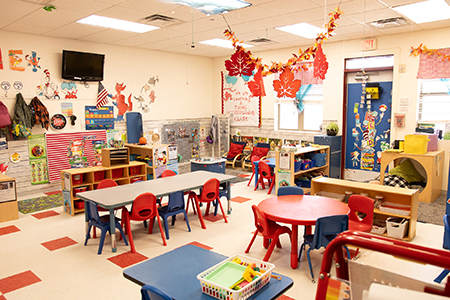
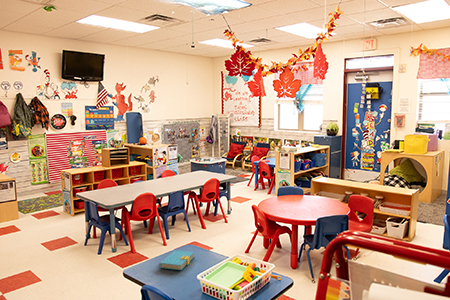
+ book (177, 259)
